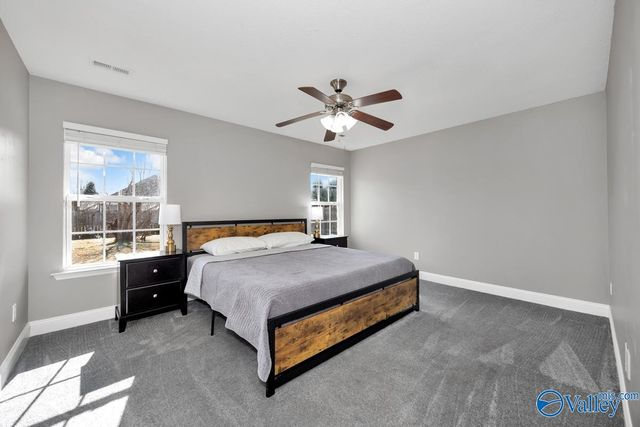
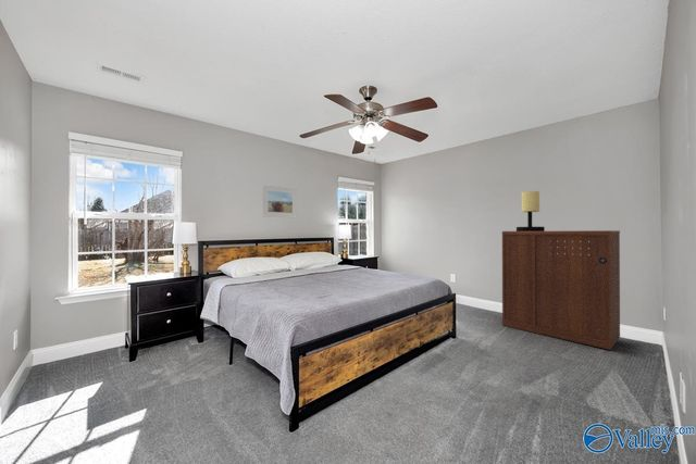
+ table lamp (530, 211)
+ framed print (279, 202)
+ dresser (558, 280)
